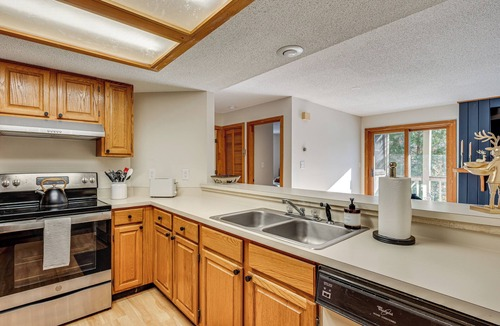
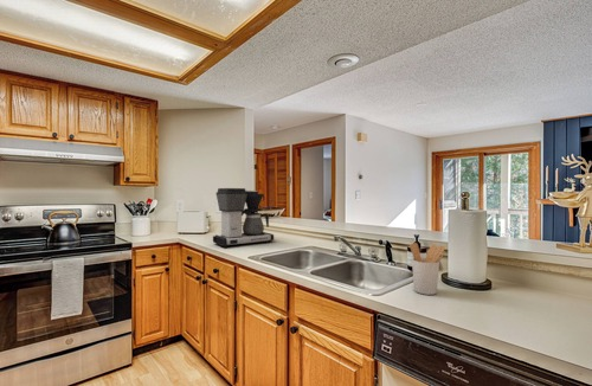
+ utensil holder (429, 266)
+ coffee maker (246, 215)
